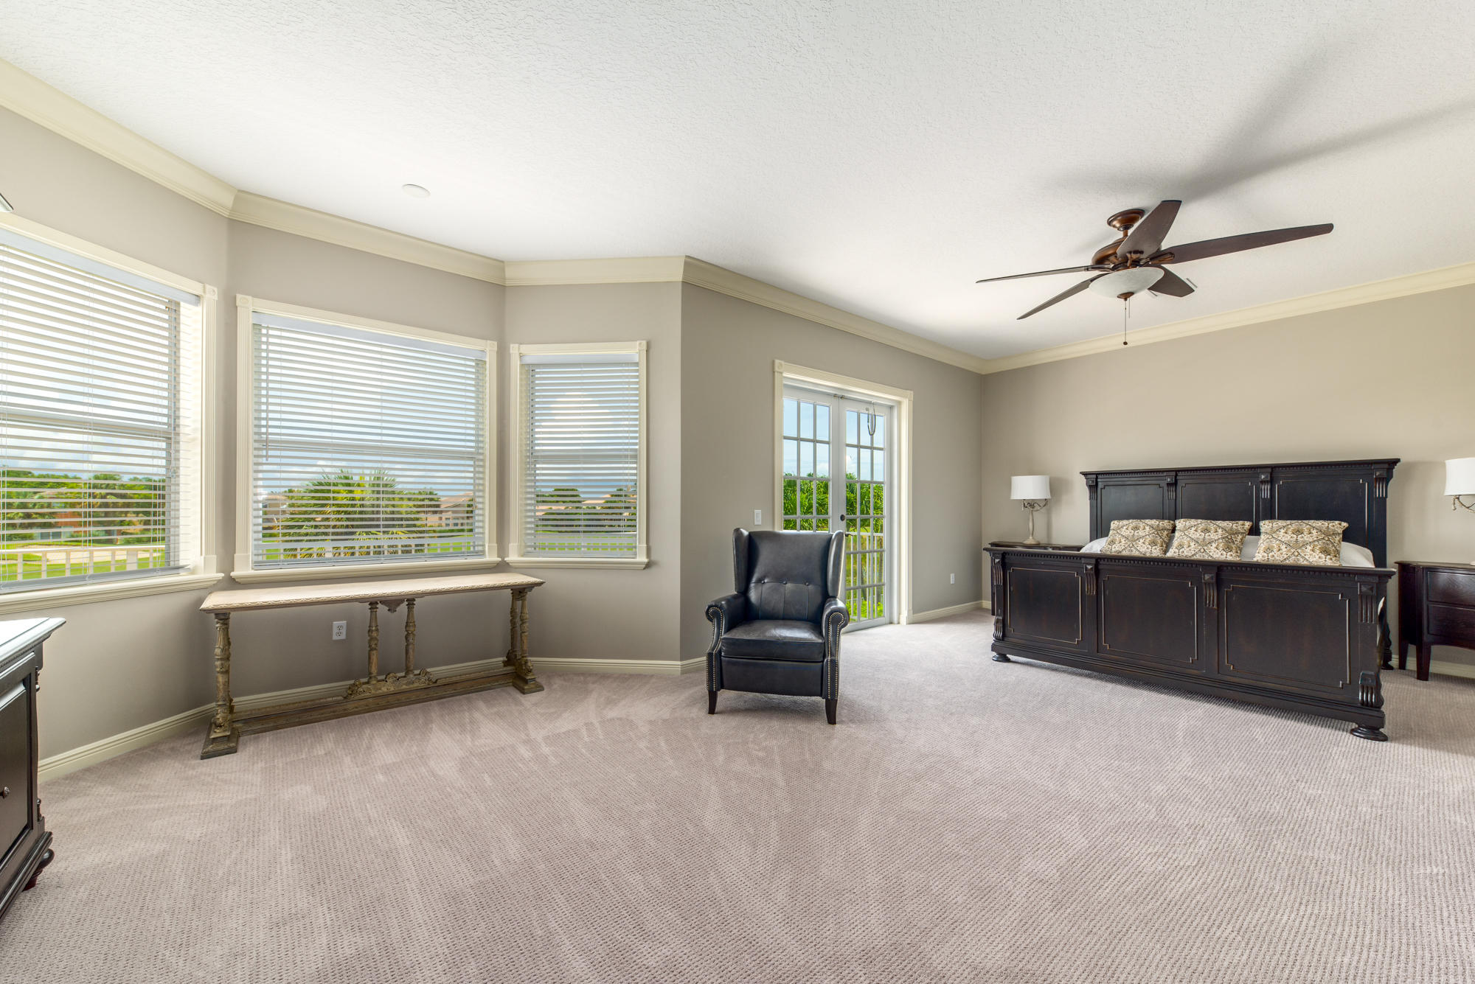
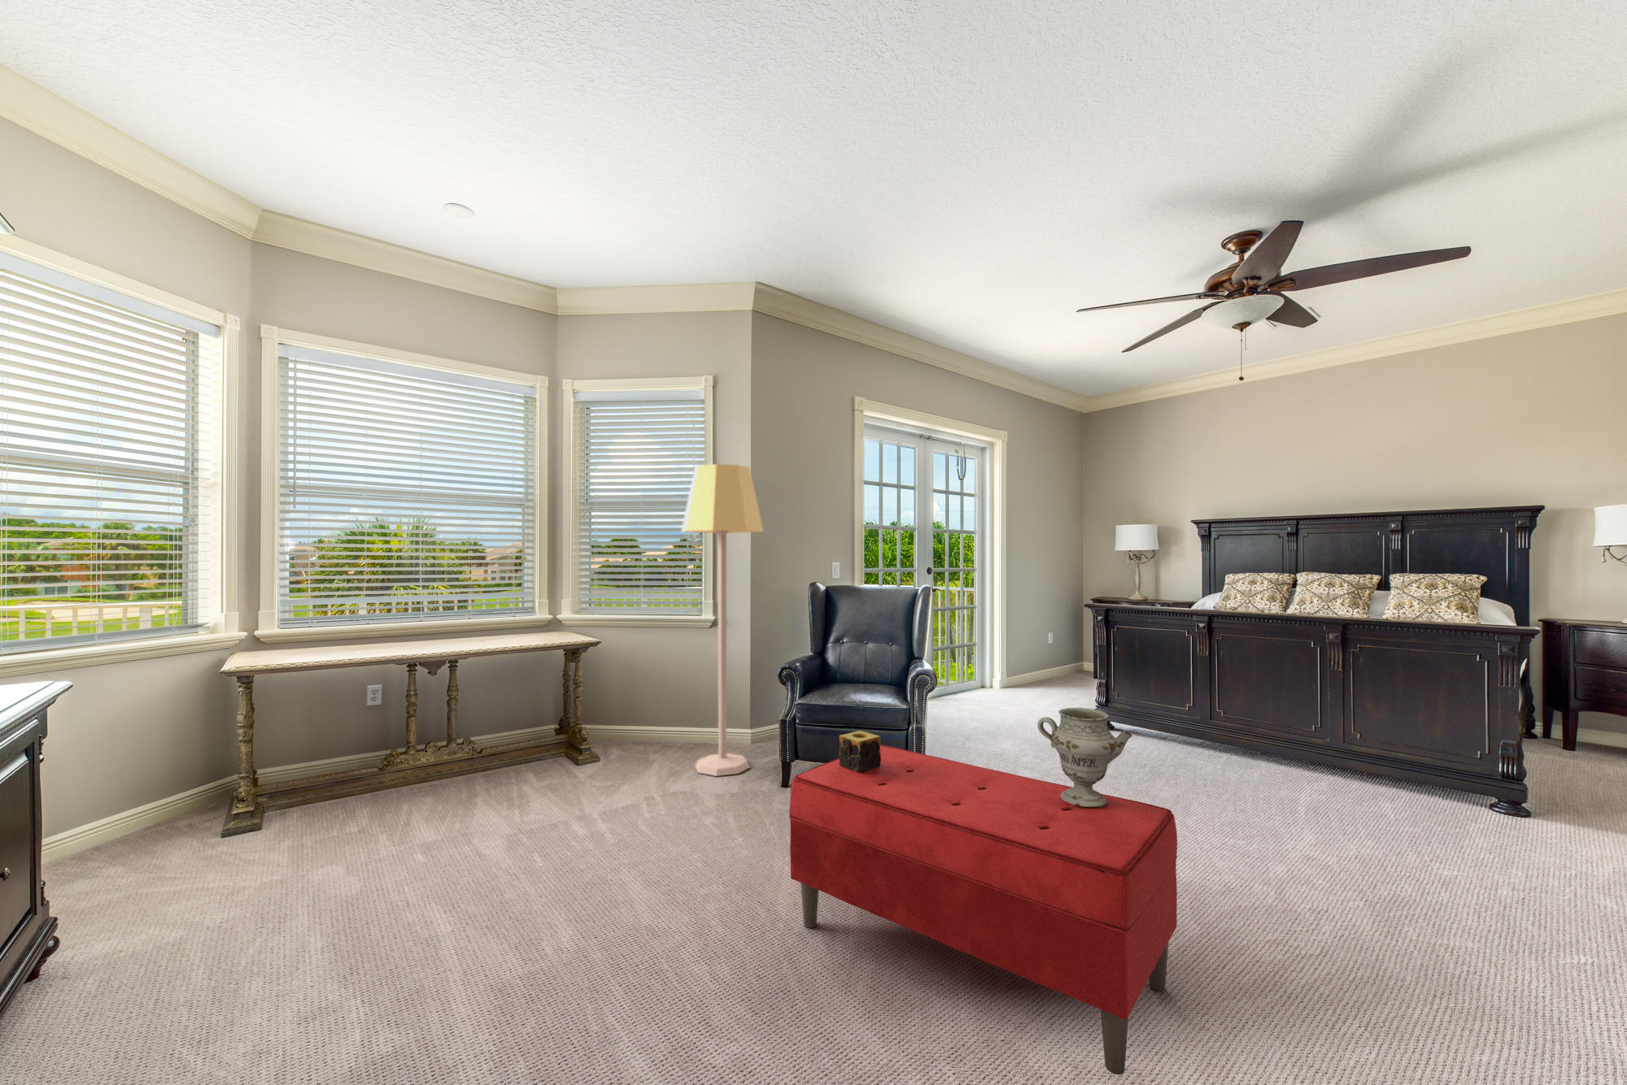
+ lamp (722, 616)
+ decorative vase (1083, 756)
+ candle (859, 750)
+ bench (969, 871)
